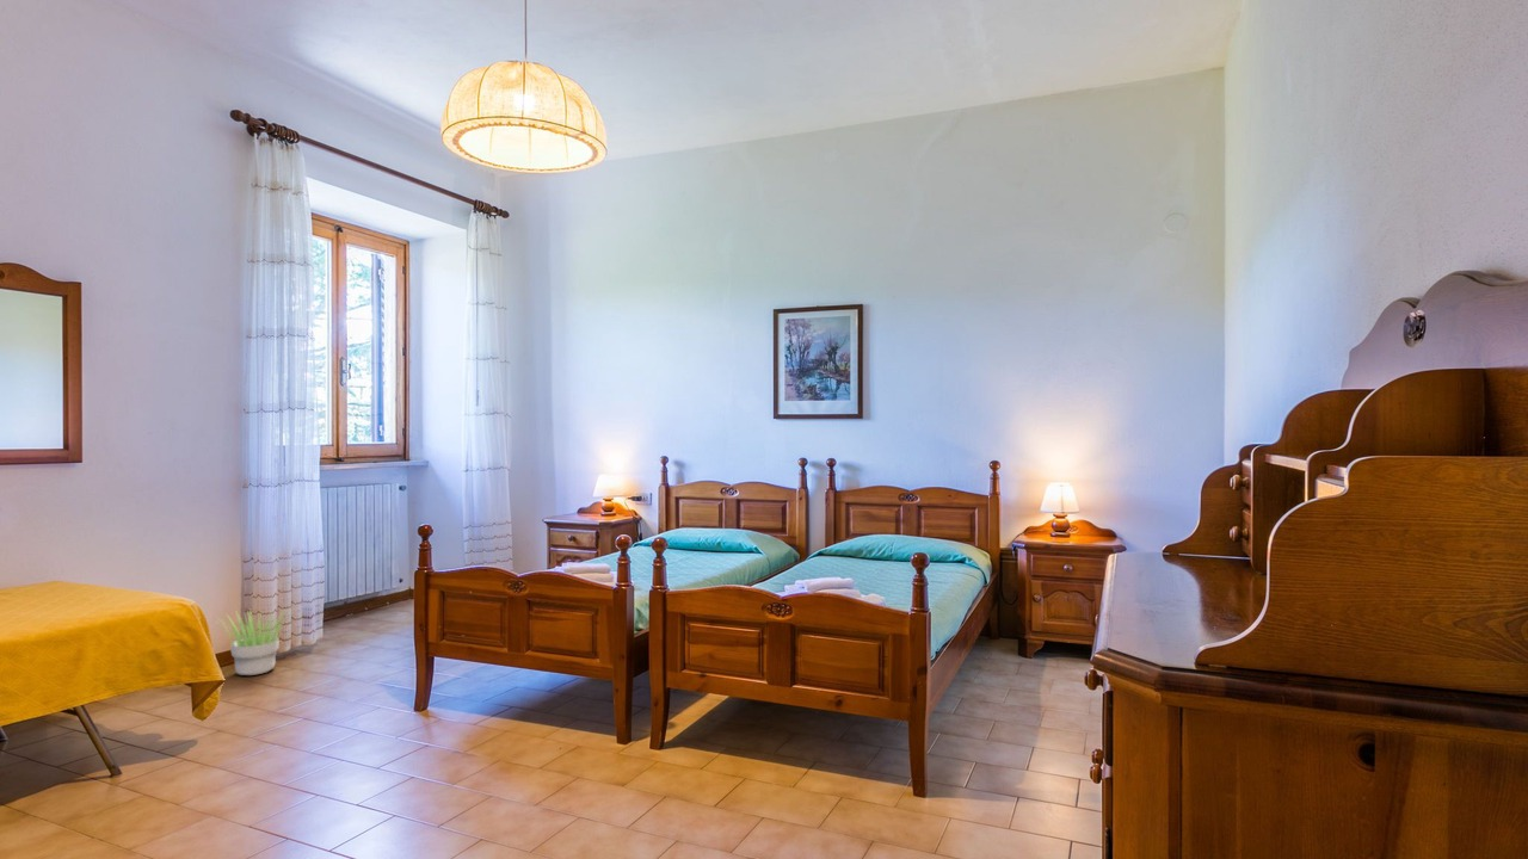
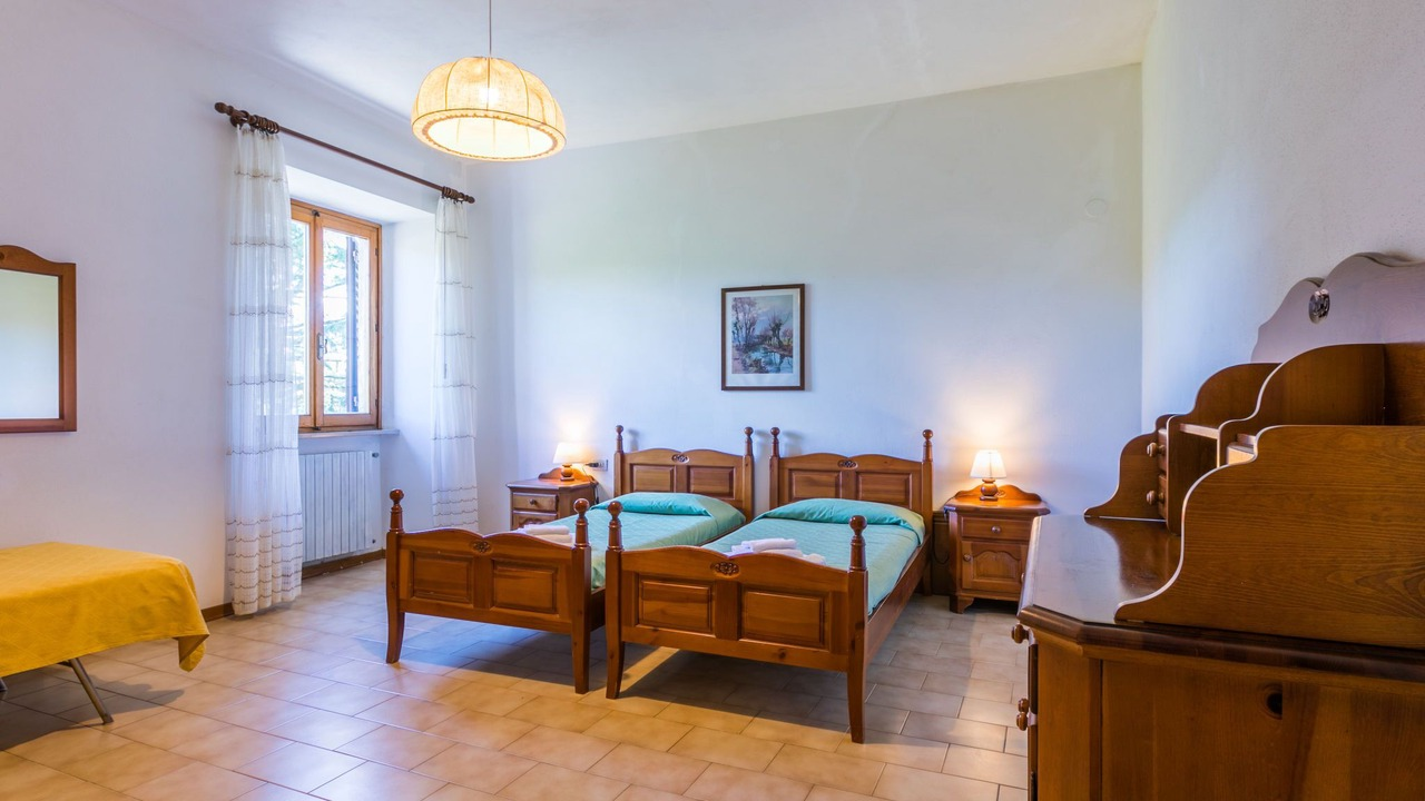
- potted plant (254, 642)
